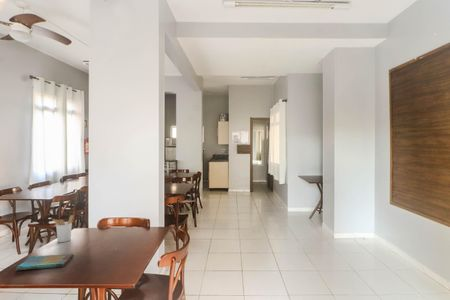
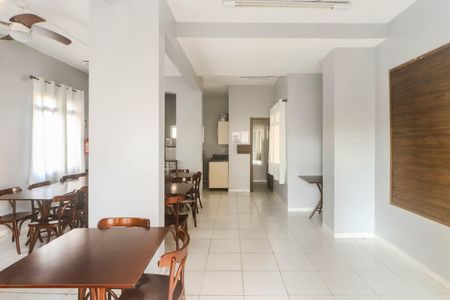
- dish towel (46, 260)
- utensil holder (62, 228)
